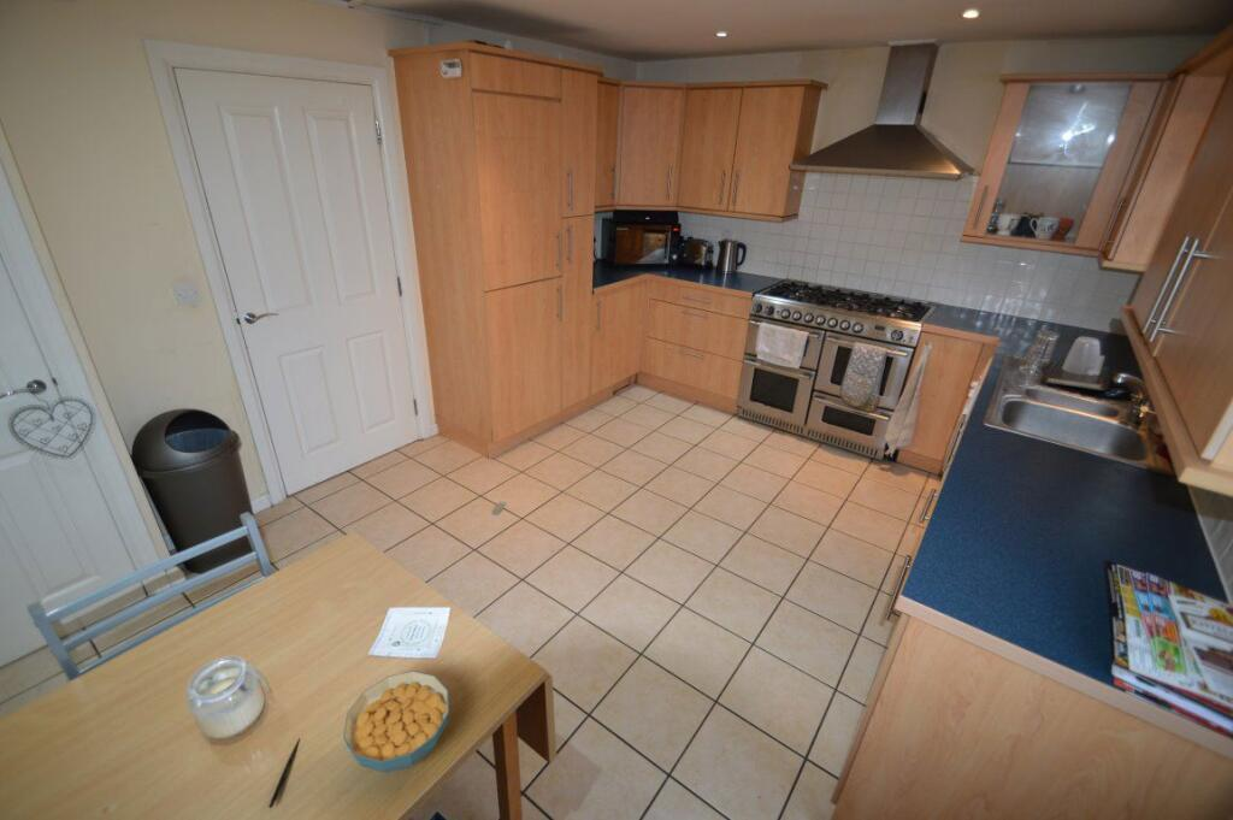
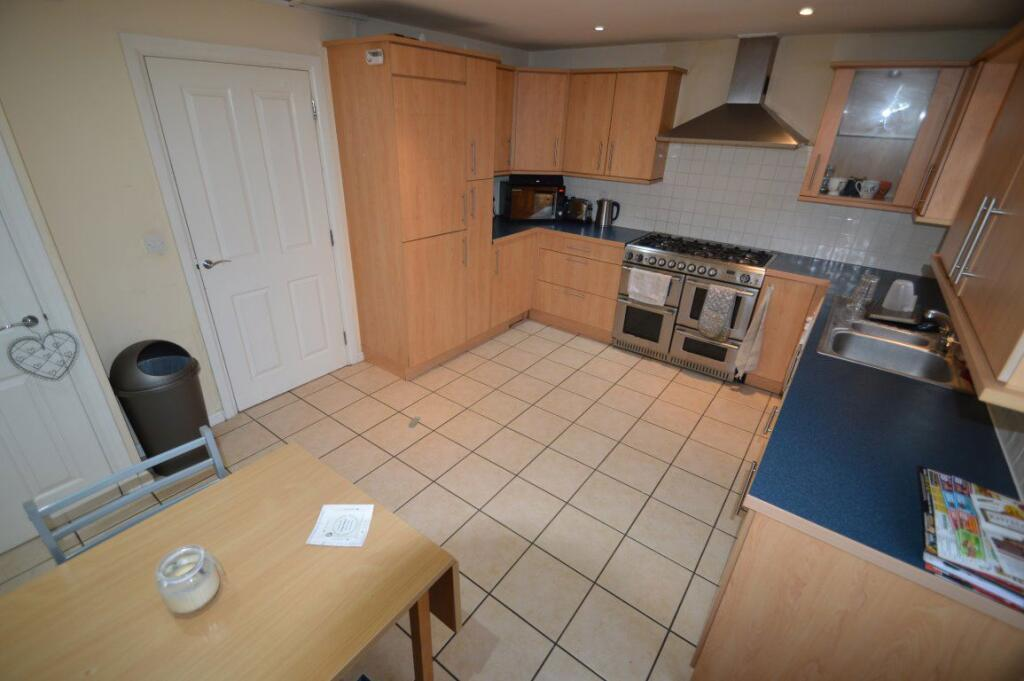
- cereal bowl (401, 728)
- pen (285, 769)
